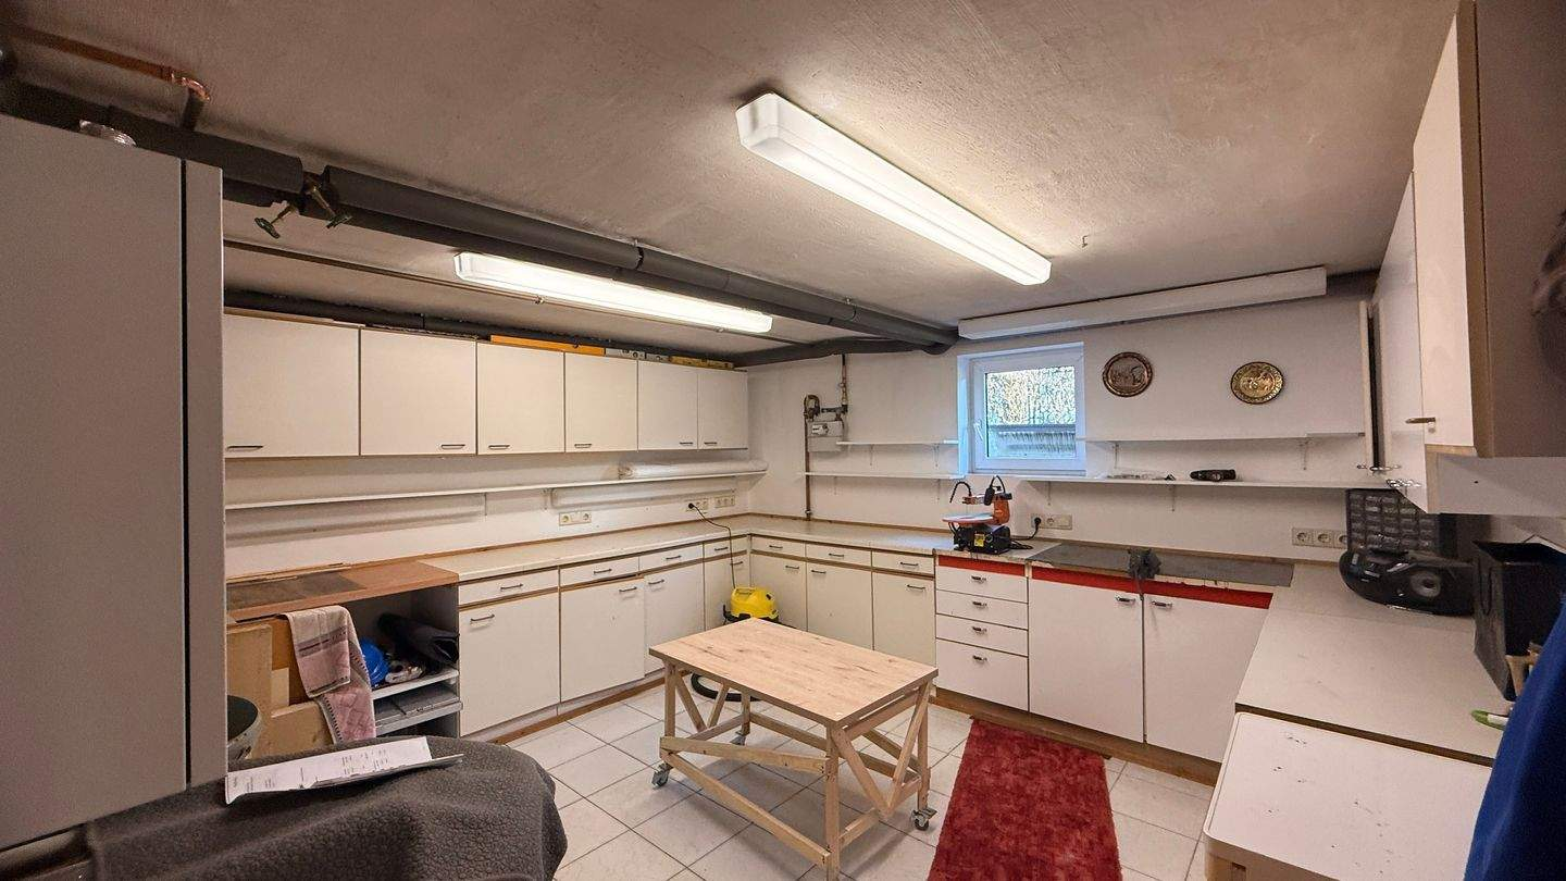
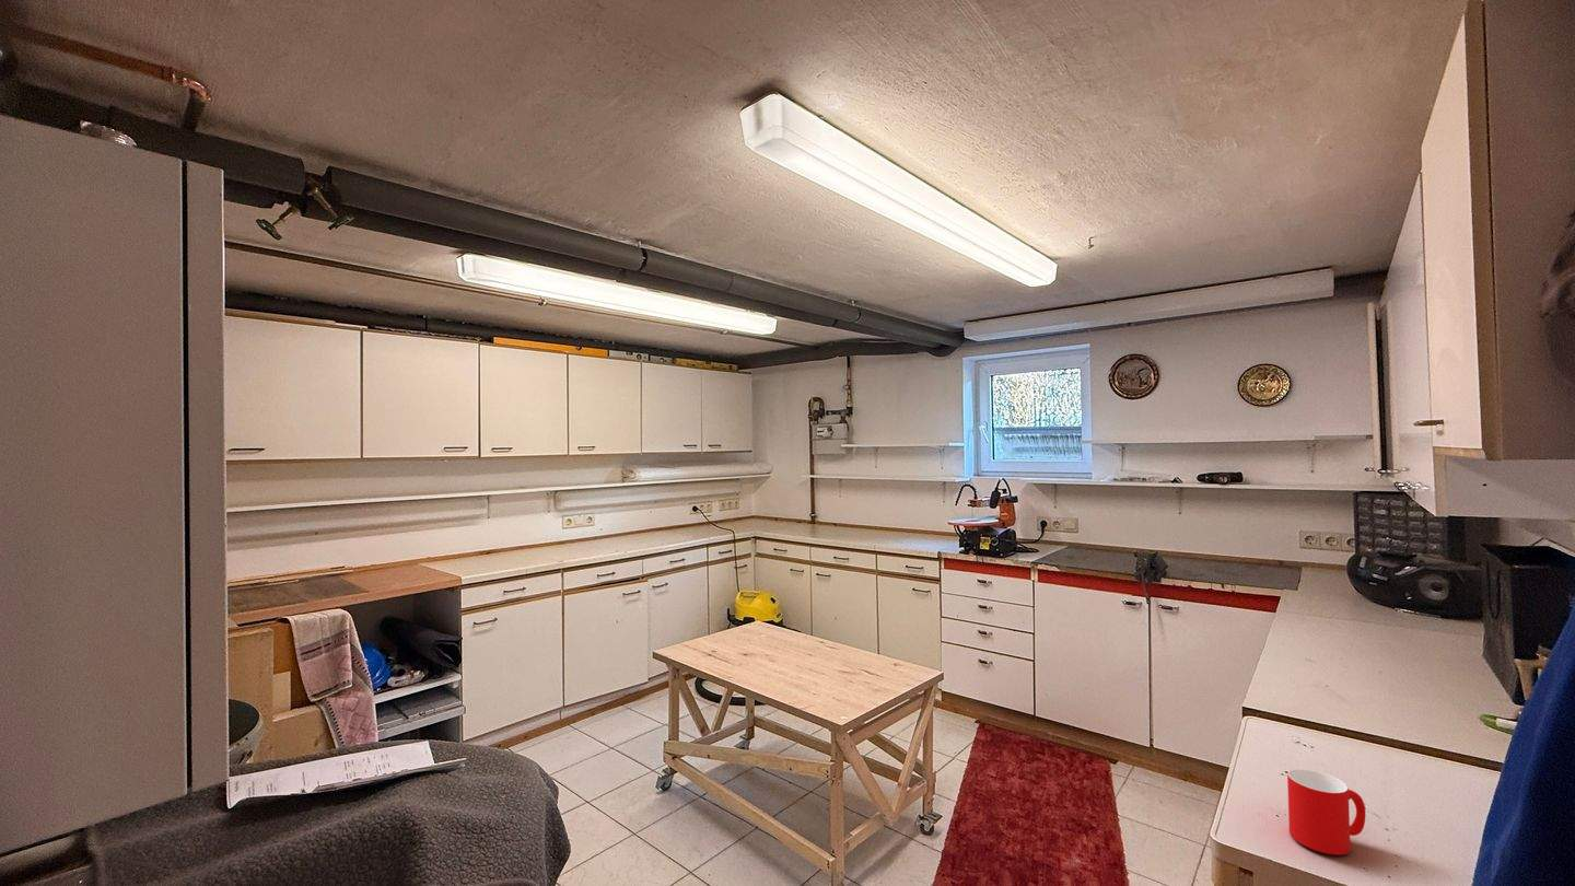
+ cup (1328, 811)
